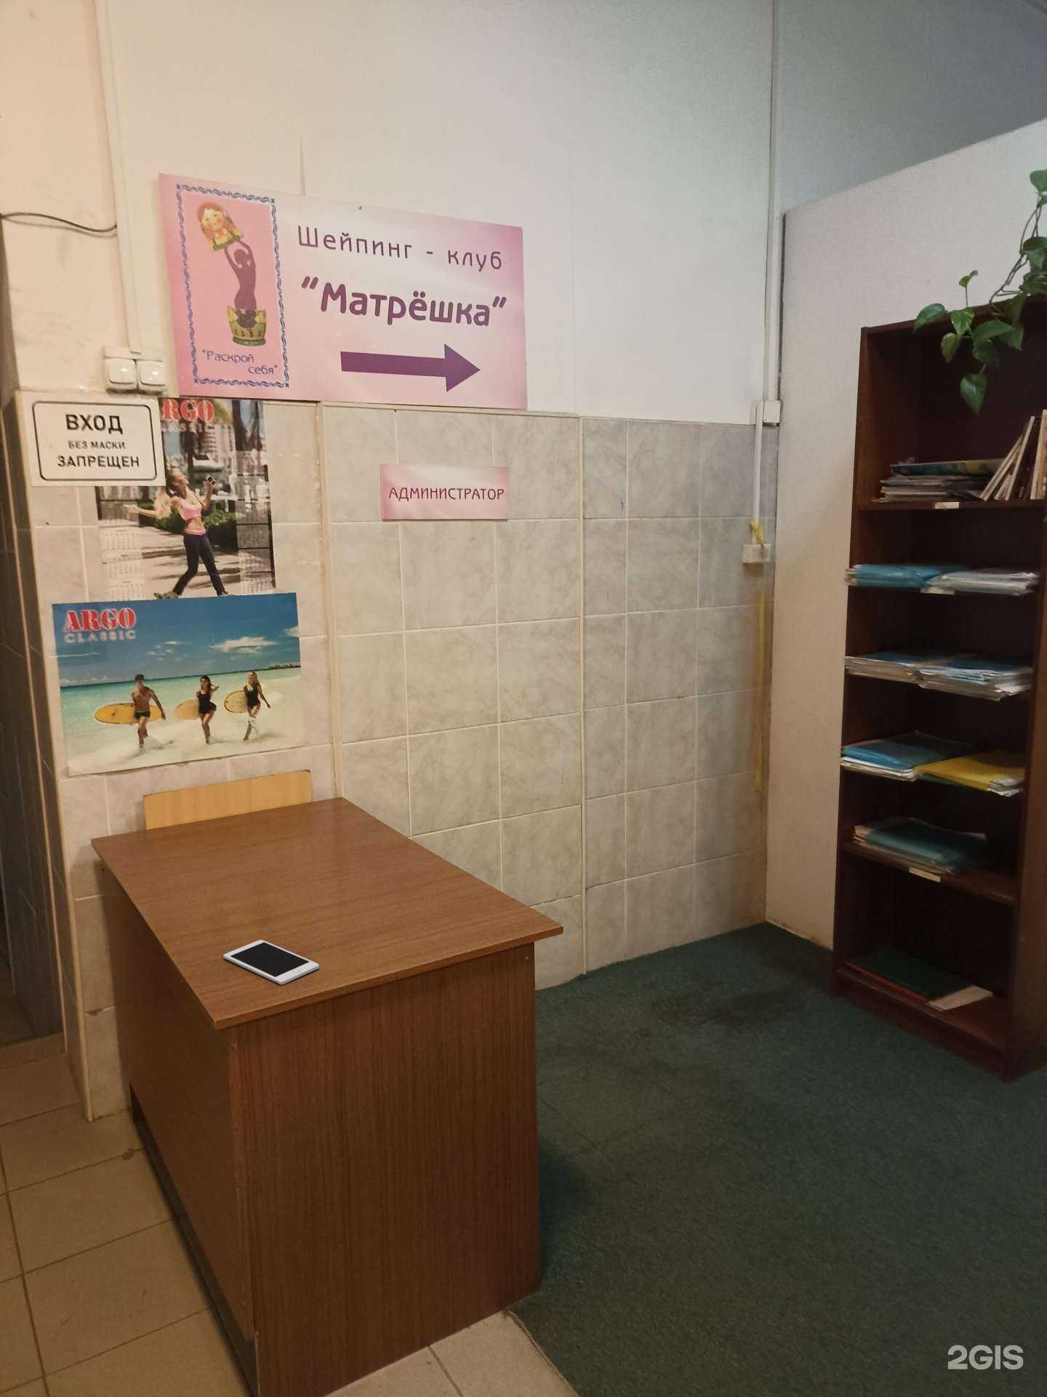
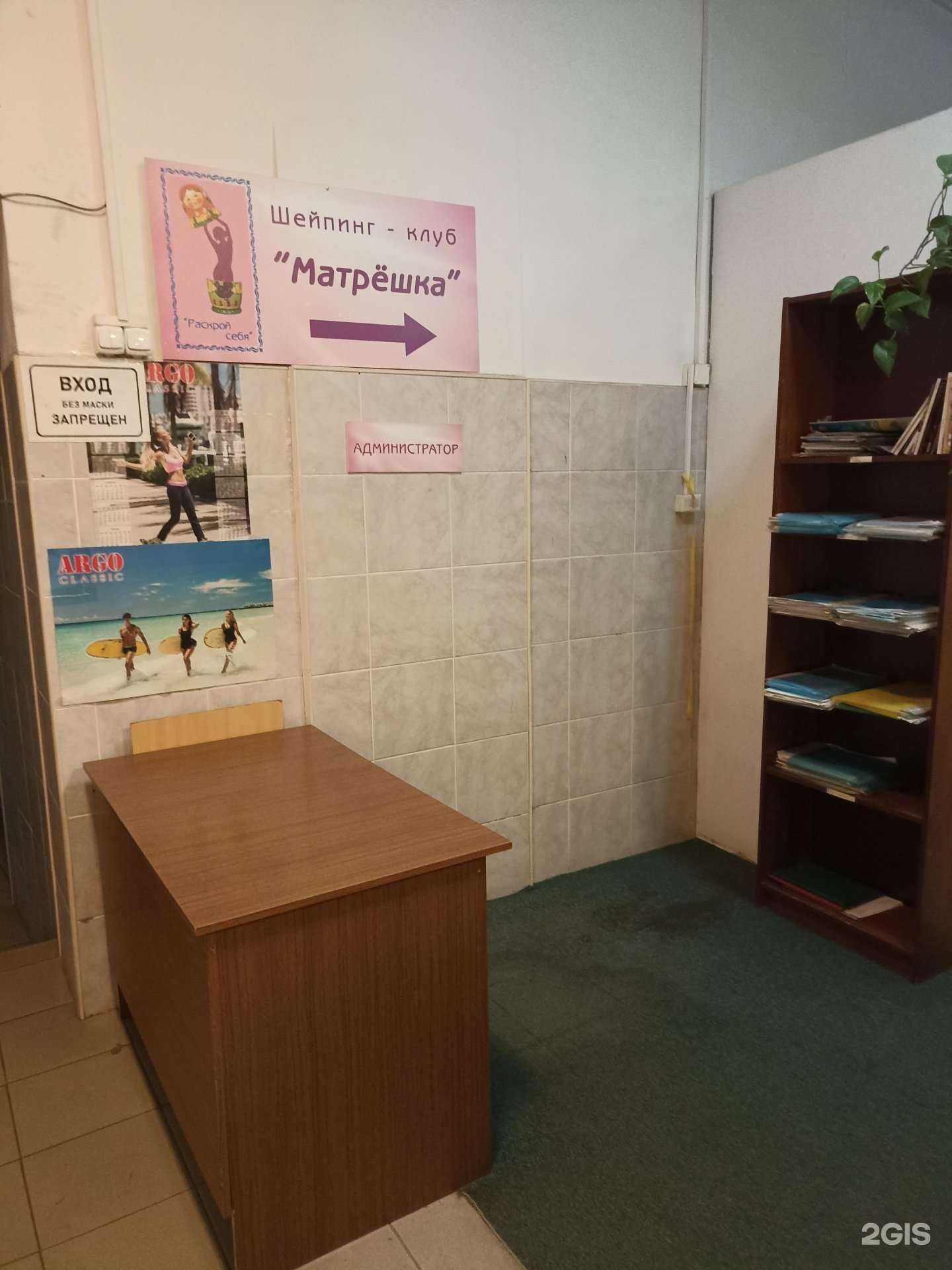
- cell phone (271, 961)
